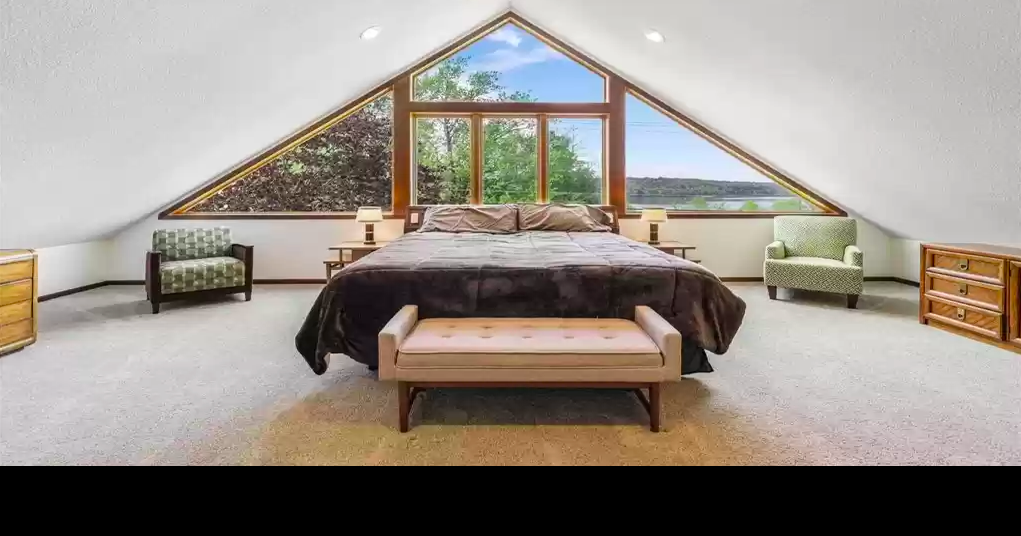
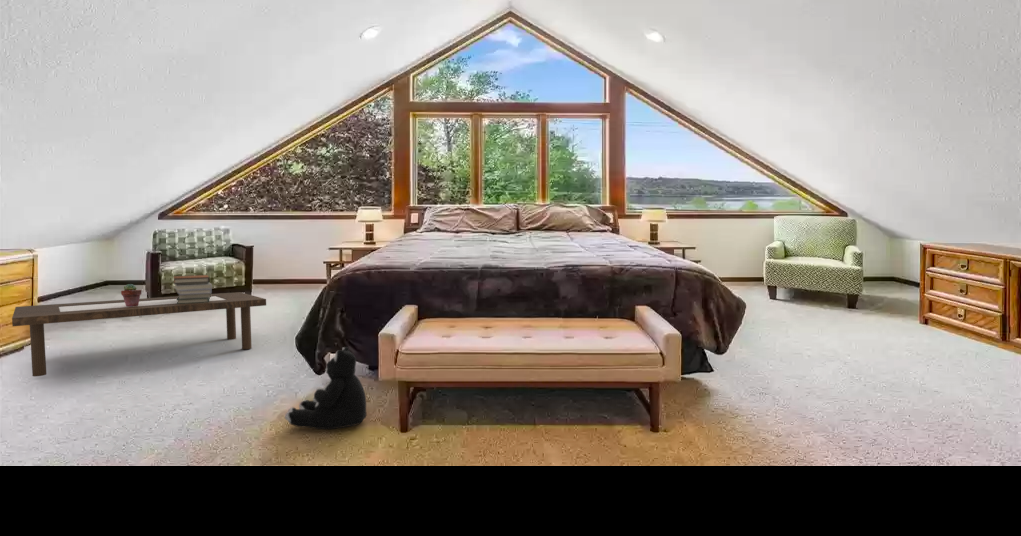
+ plush toy (329, 386)
+ potted succulent (131, 293)
+ coffee table (144, 315)
+ book stack (192, 288)
